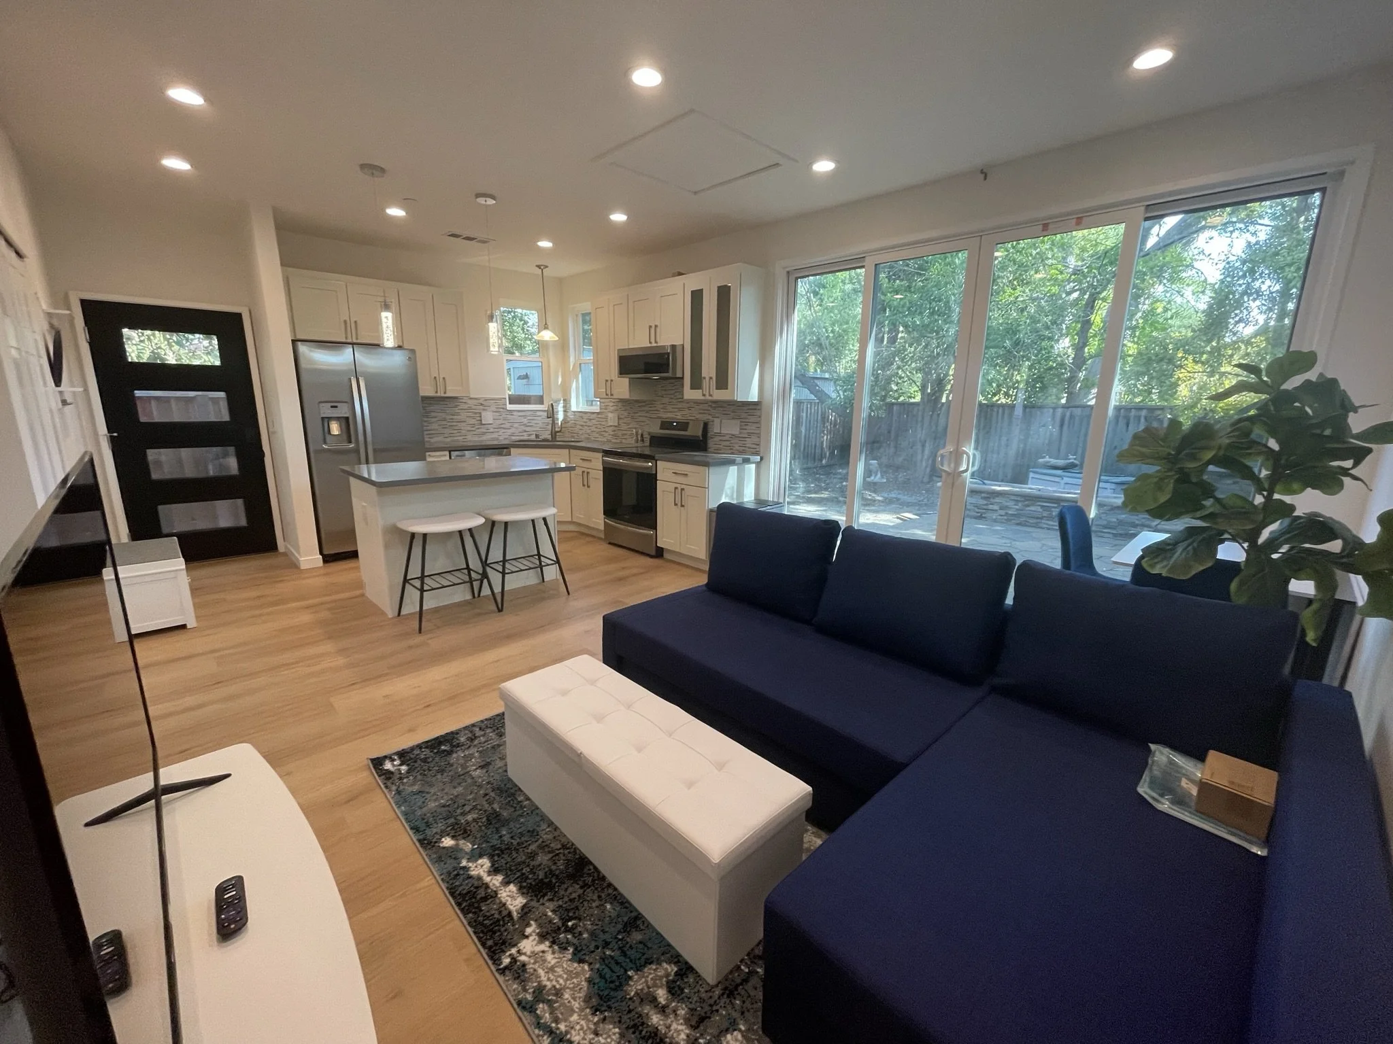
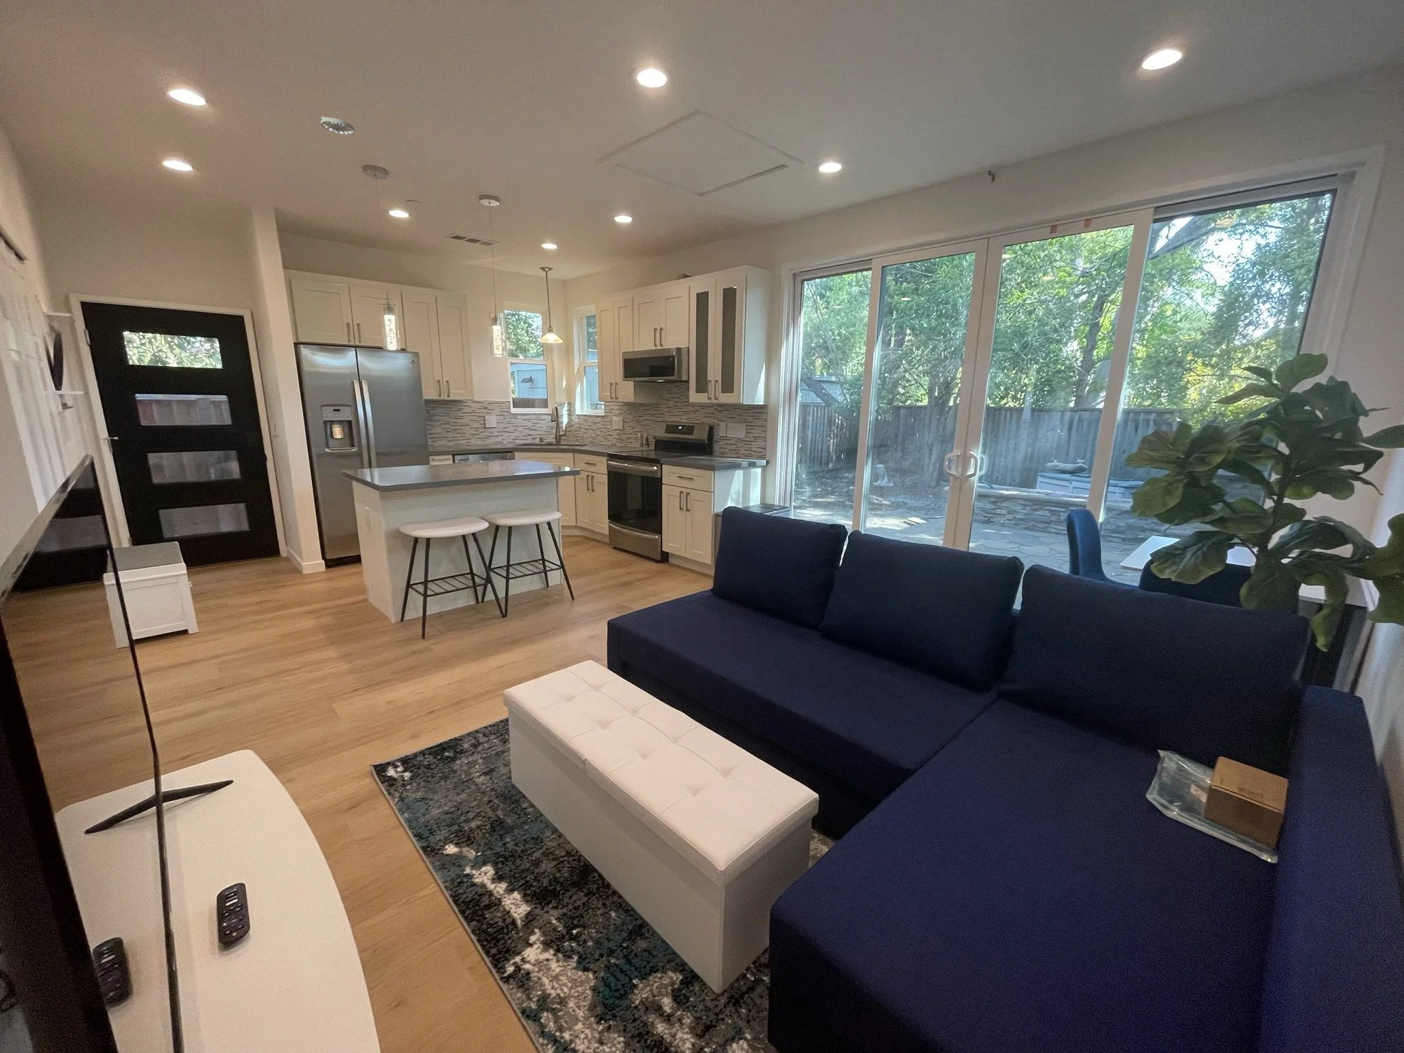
+ smoke detector (338, 127)
